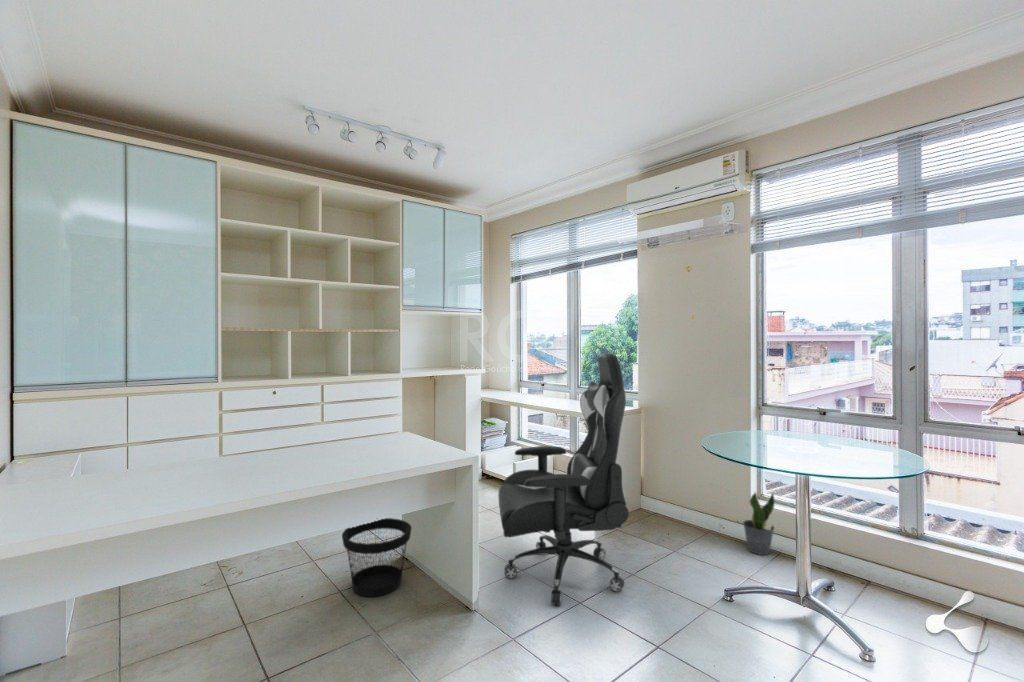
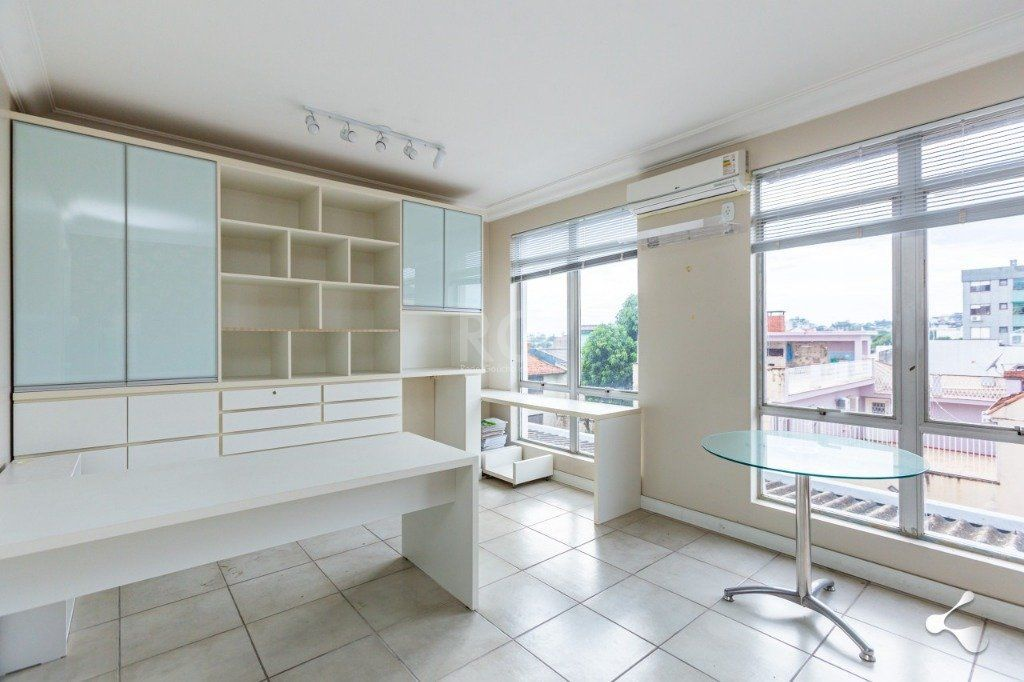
- potted plant (758, 519)
- chair (567, 467)
- wastebasket (377, 556)
